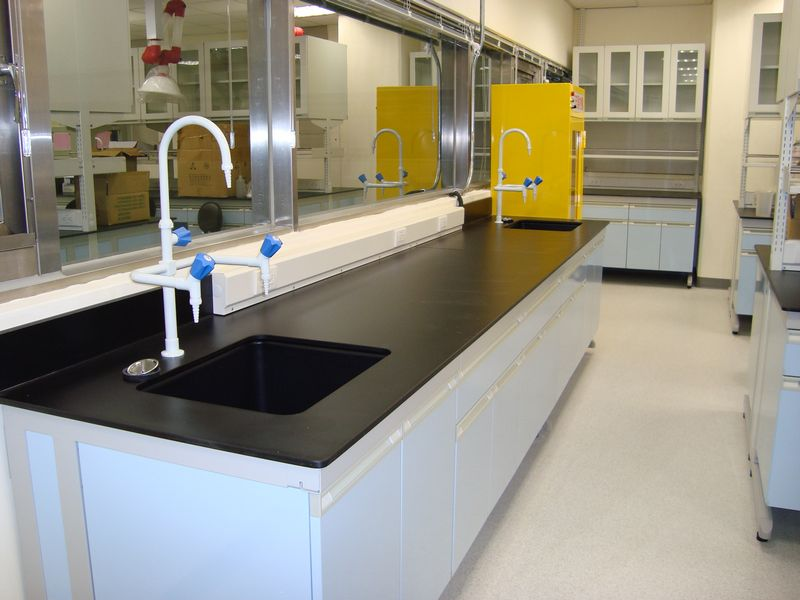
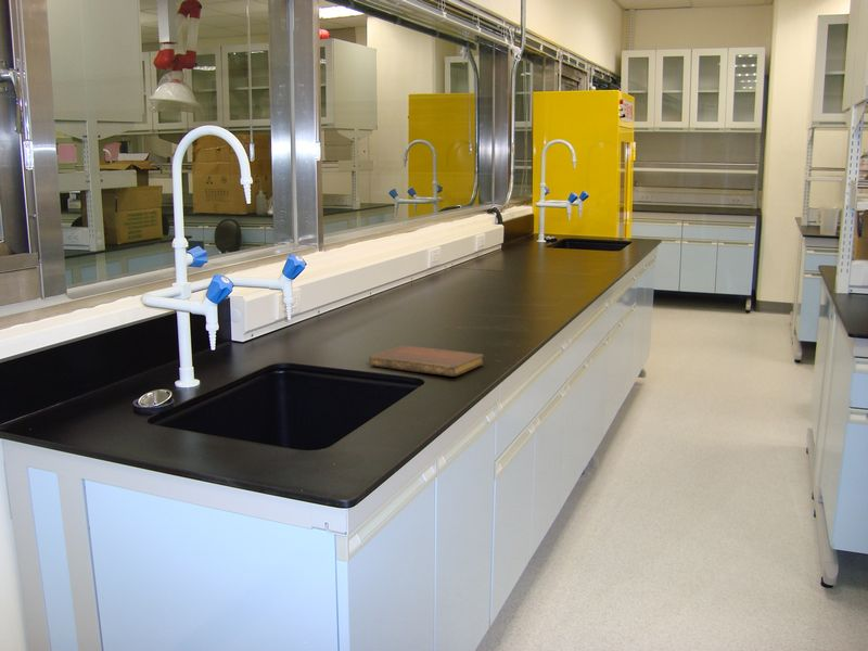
+ notebook (426, 359)
